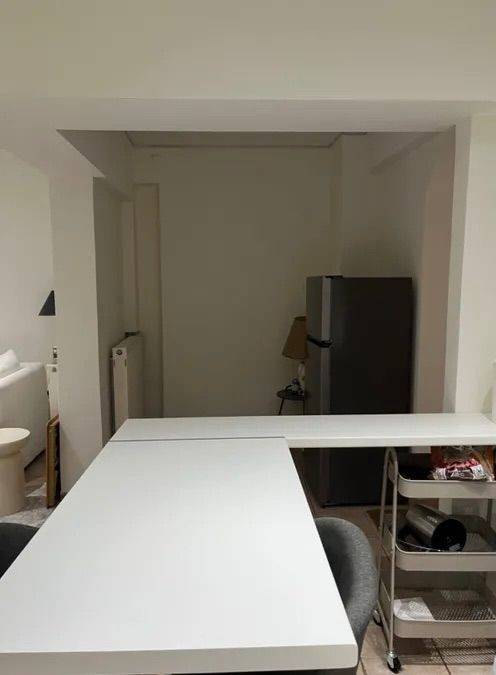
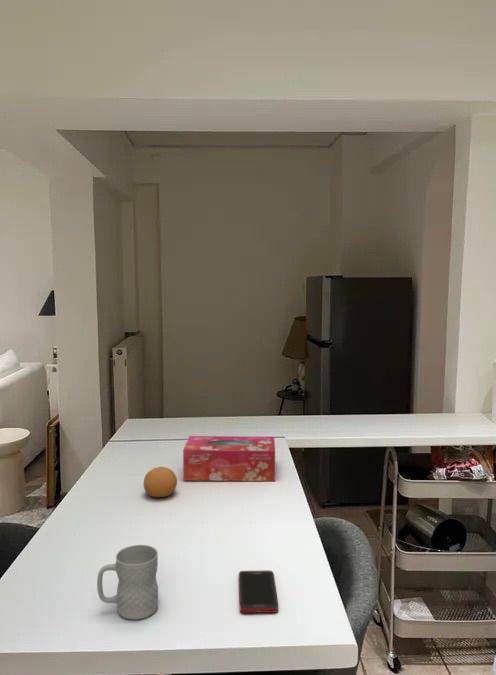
+ fruit (160, 482)
+ cell phone (257, 590)
+ mug (127, 582)
+ tissue box (230, 457)
